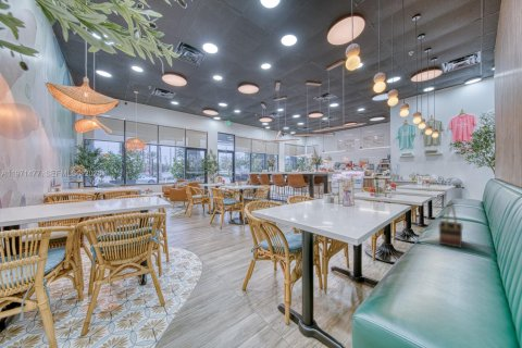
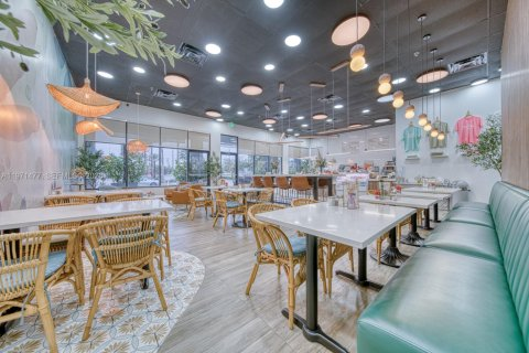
- woven basket (450, 222)
